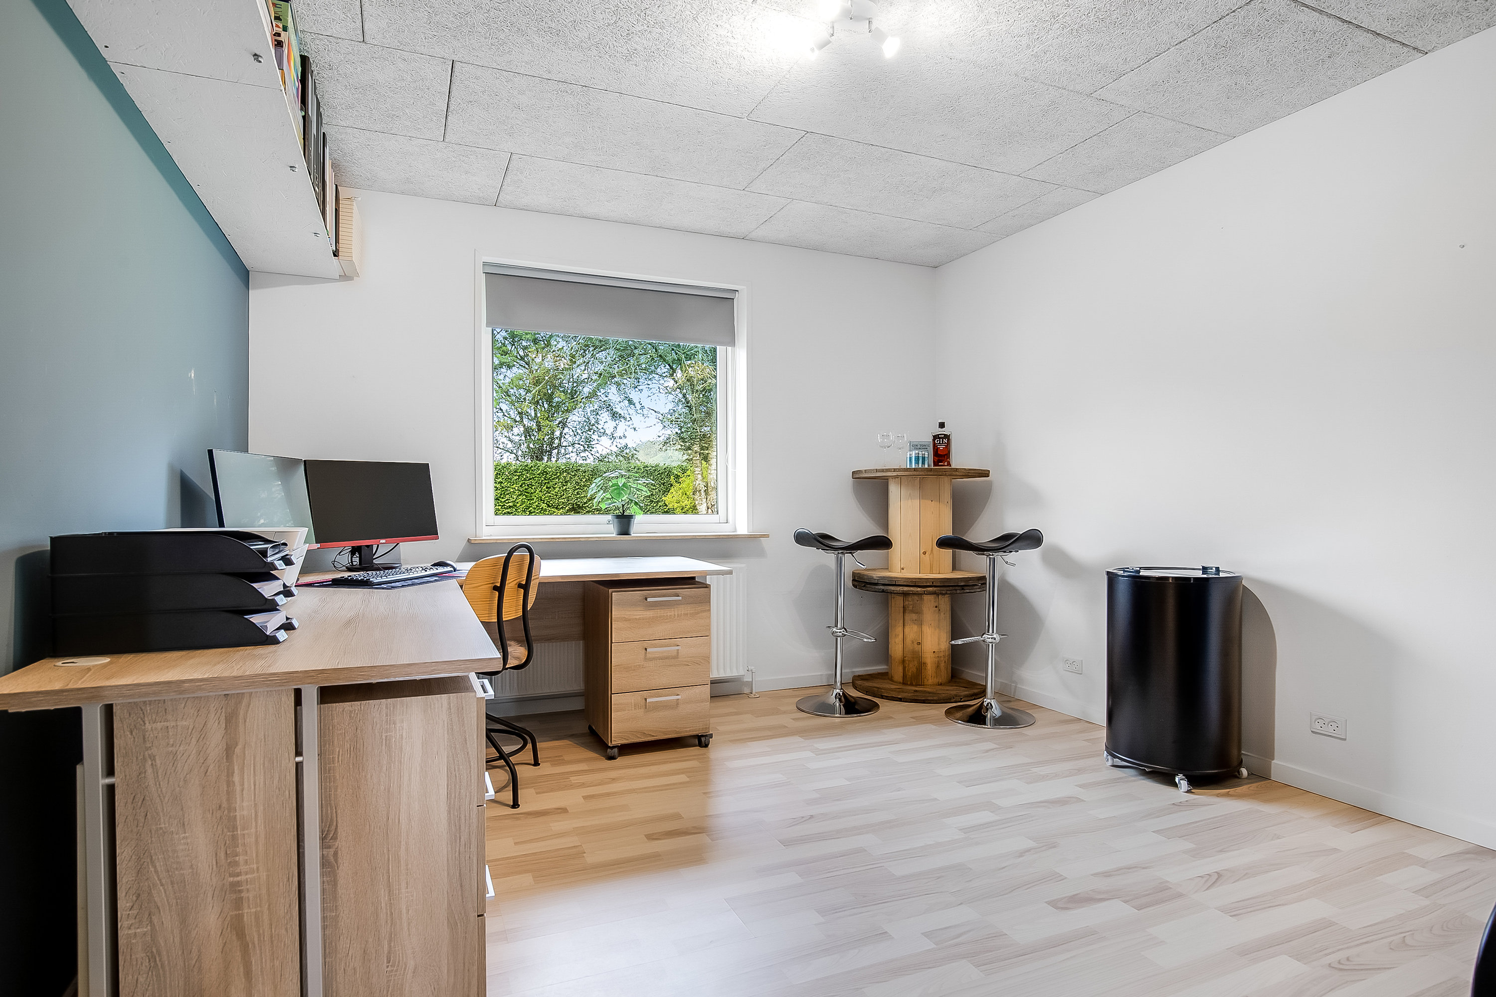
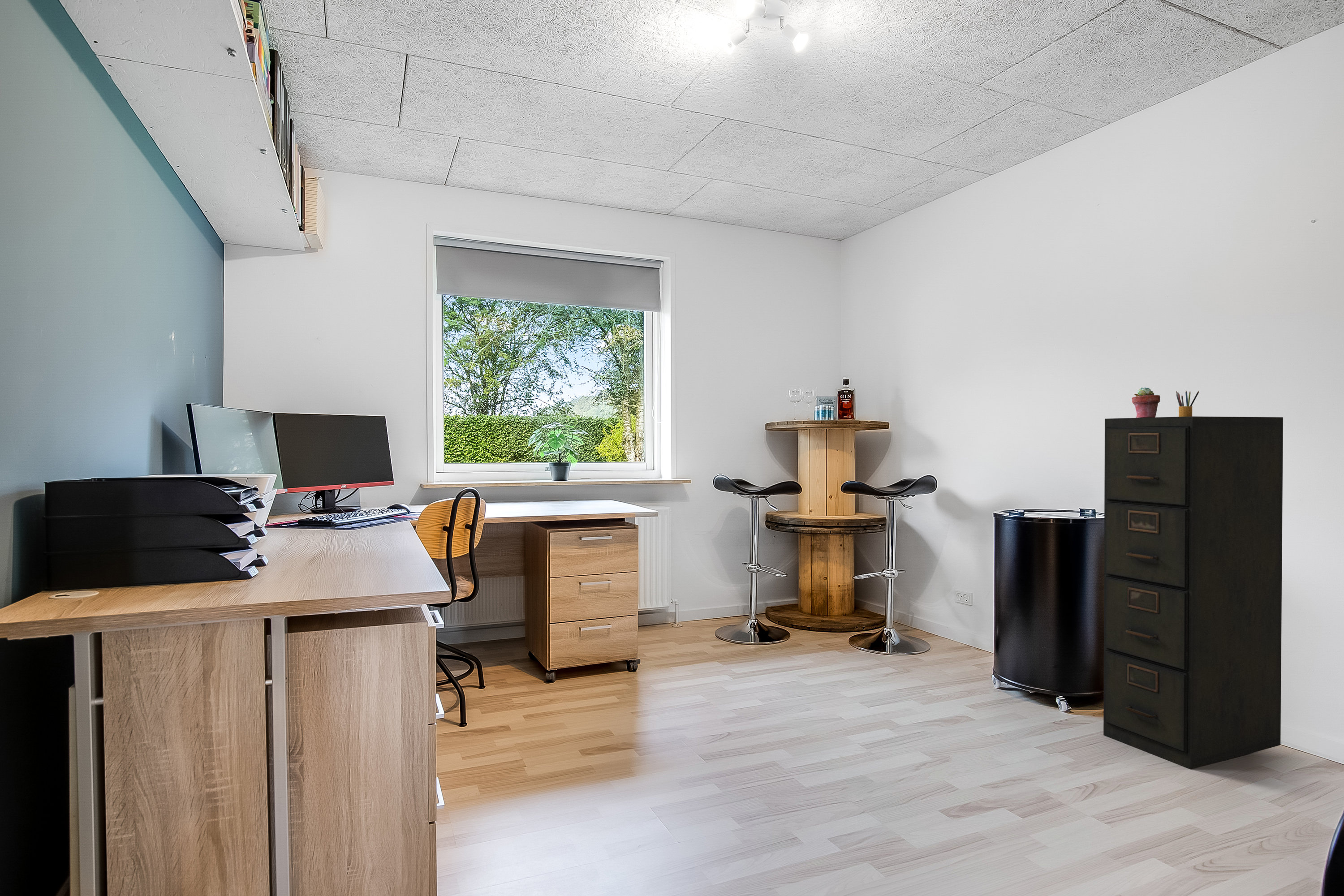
+ potted succulent (1146, 402)
+ filing cabinet (1188, 580)
+ pencil box (1186, 403)
